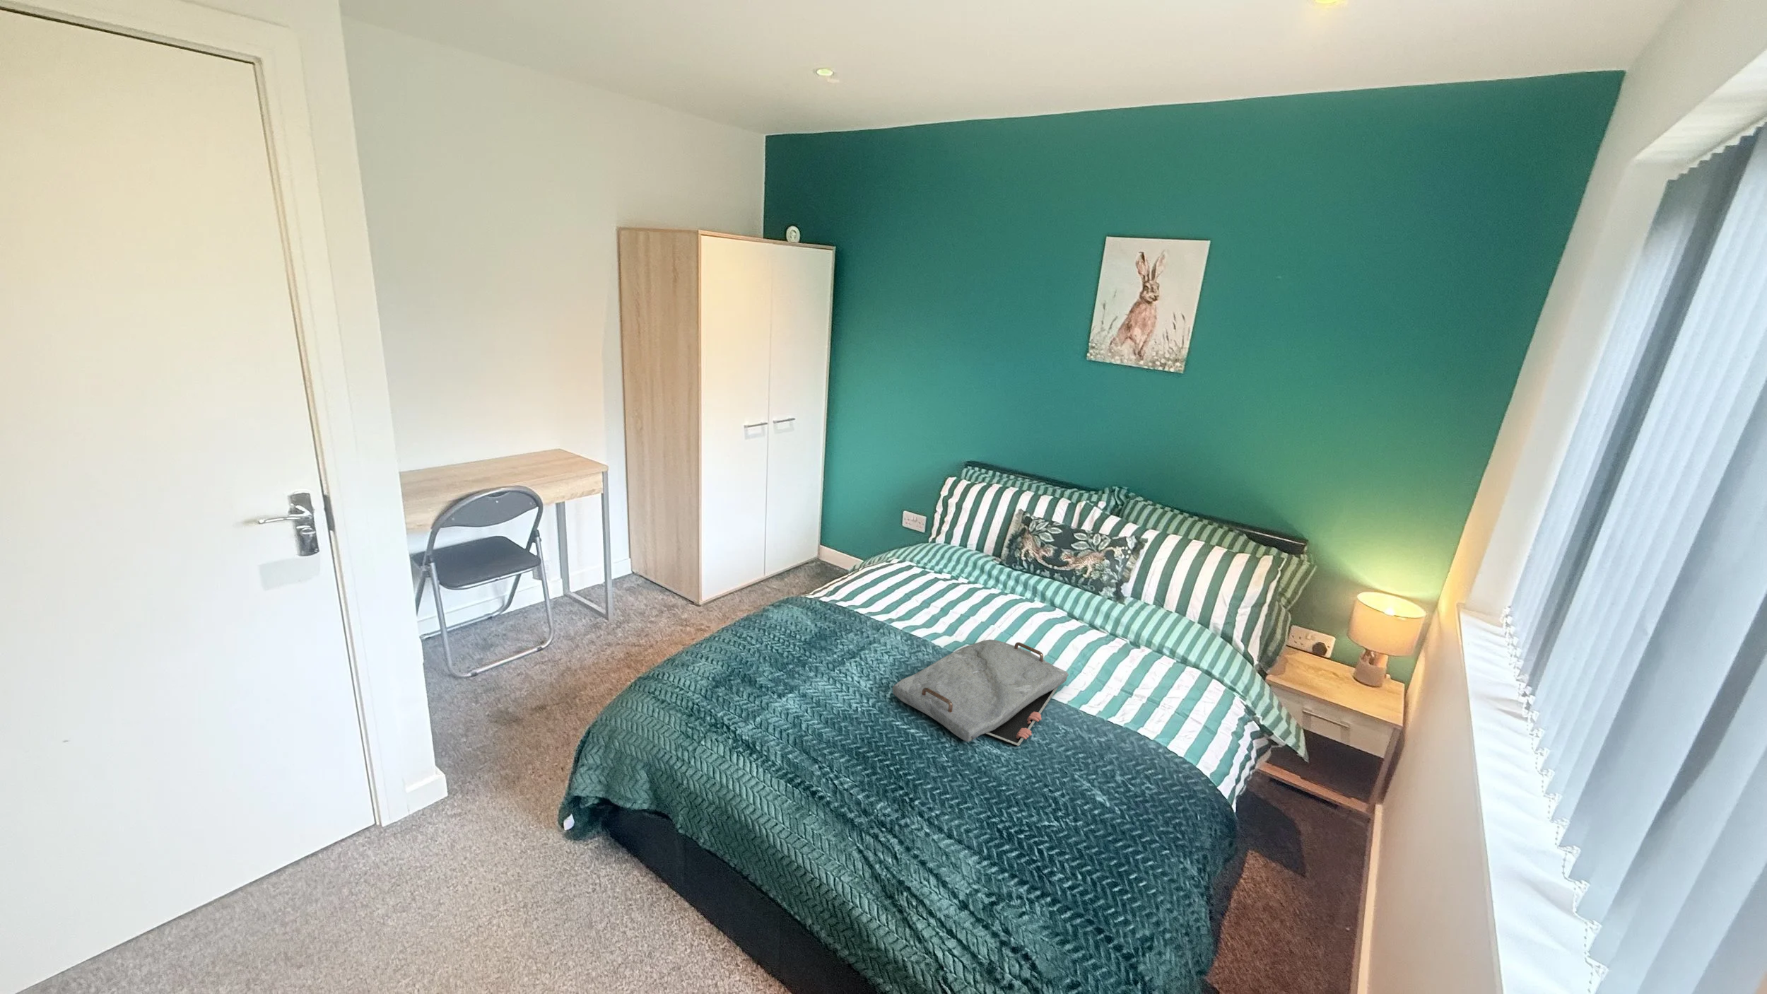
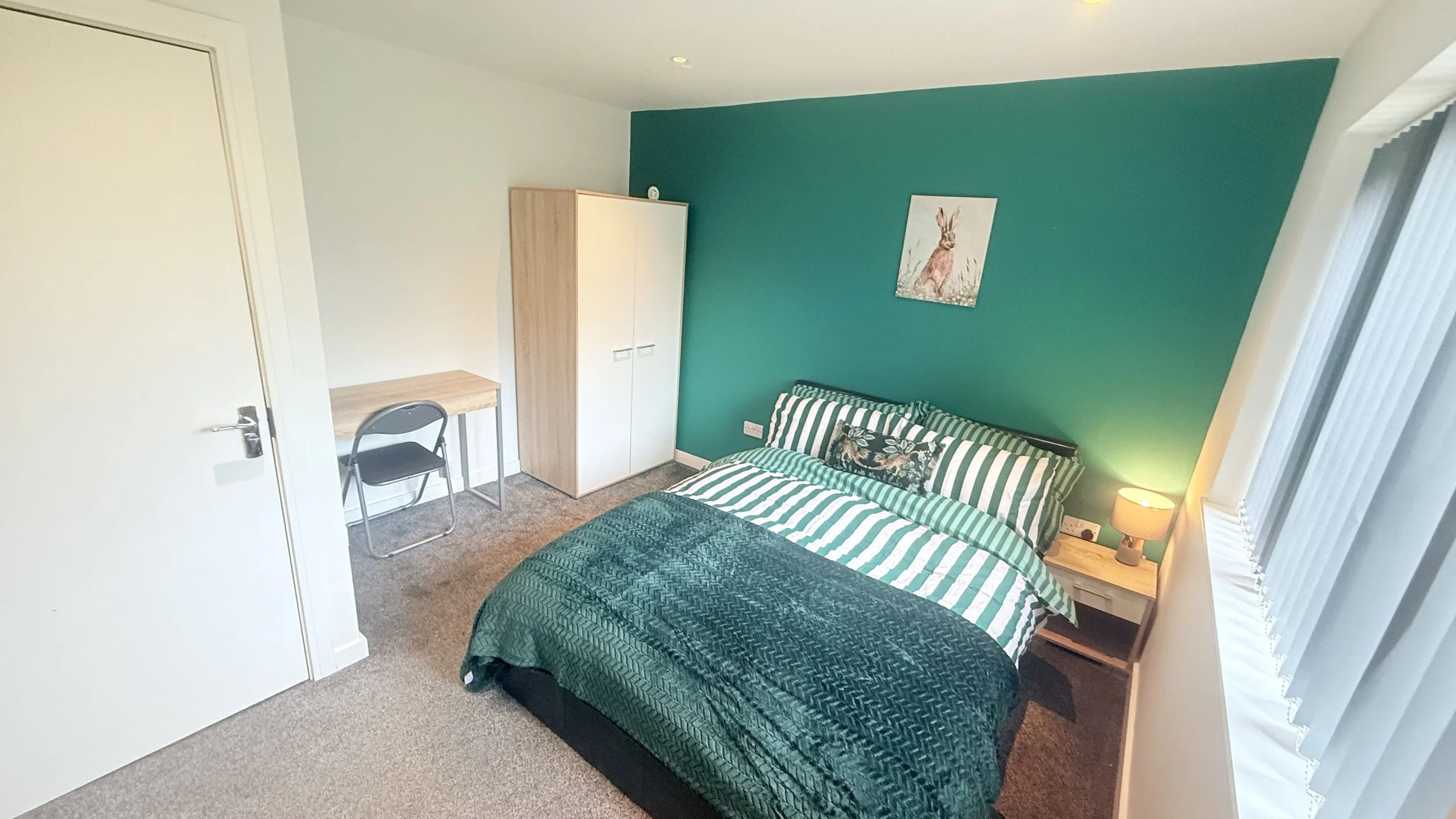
- serving tray (994, 685)
